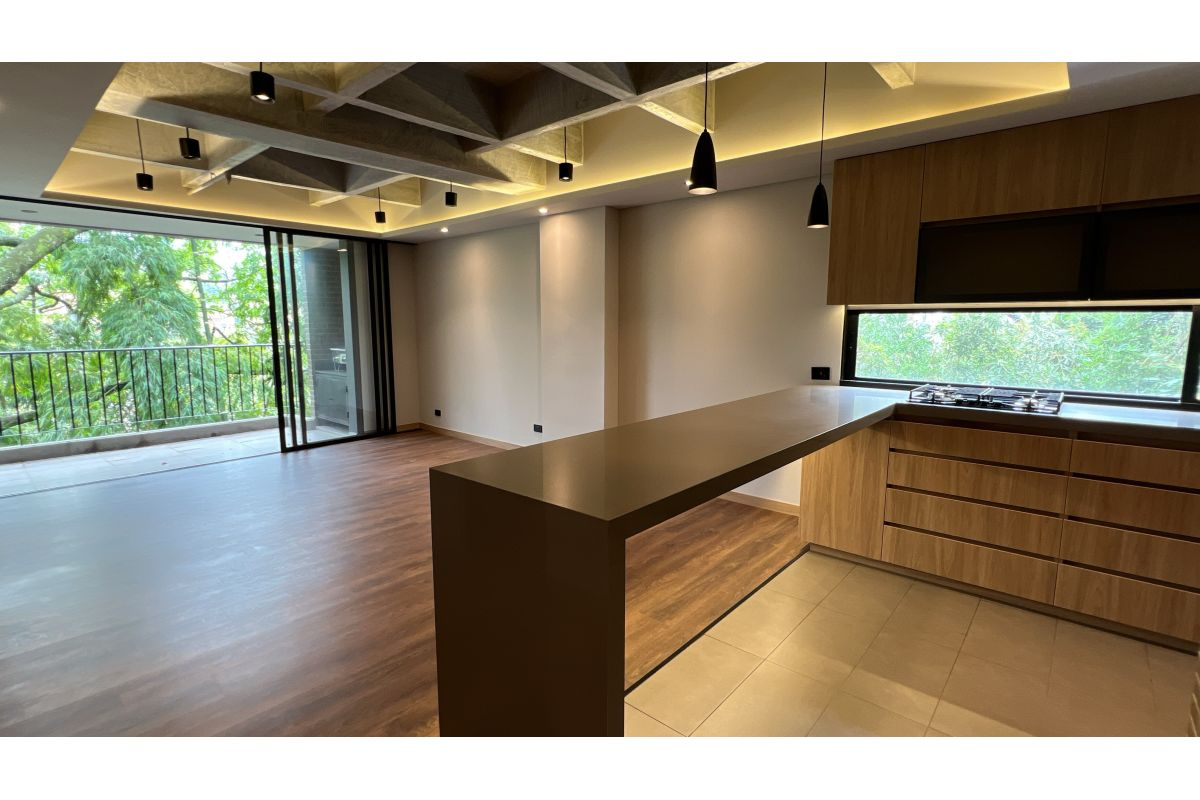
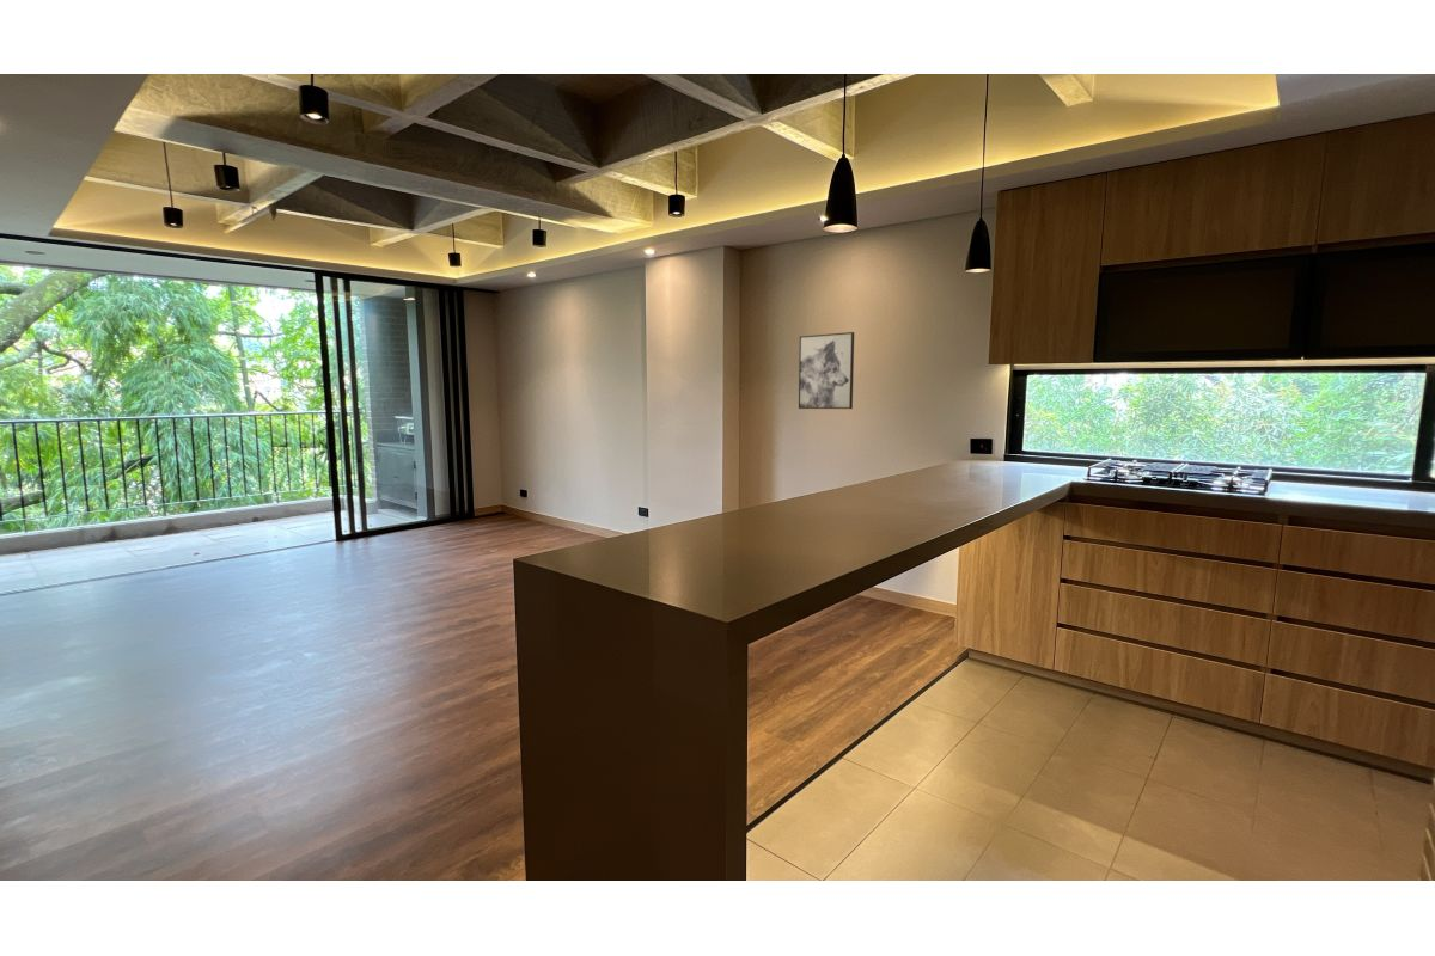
+ wall art (825, 372)
